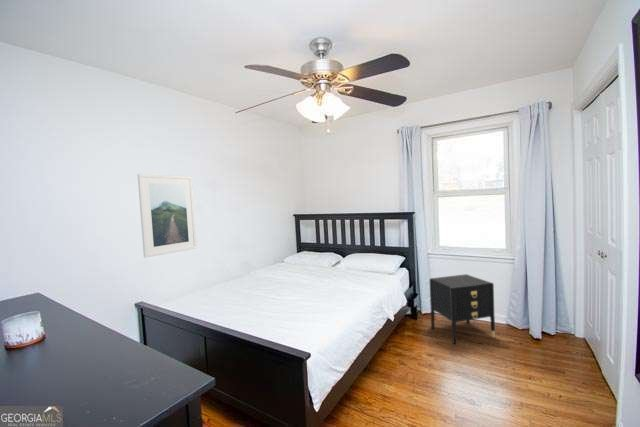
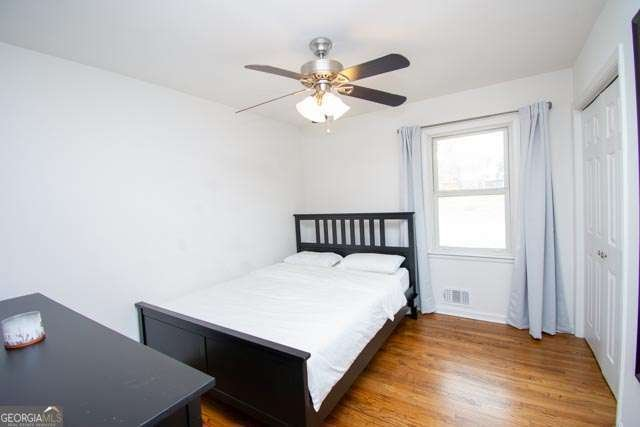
- nightstand (460, 306)
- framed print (169, 214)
